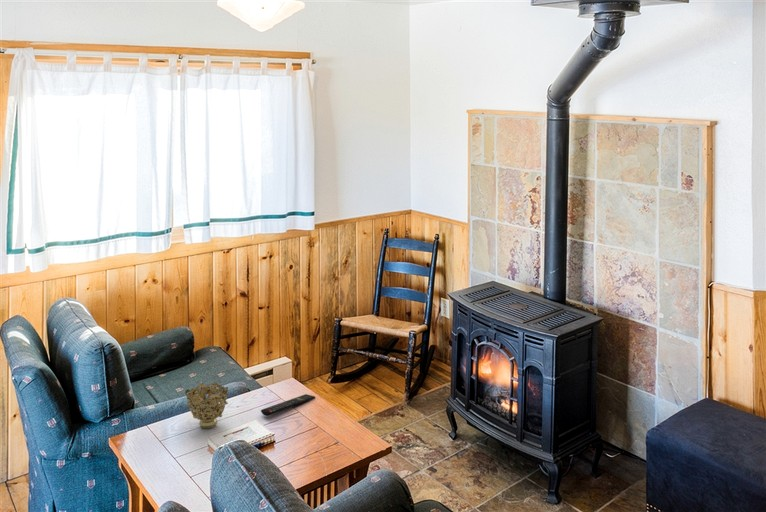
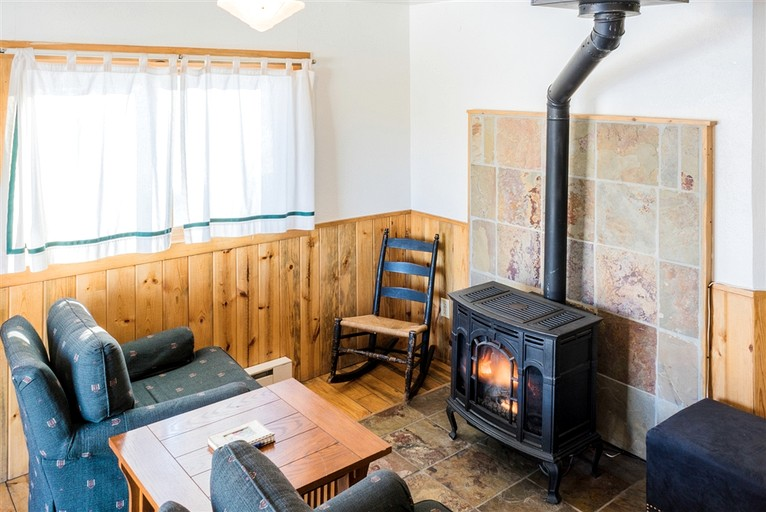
- decorative bowl (207, 407)
- remote control (288, 404)
